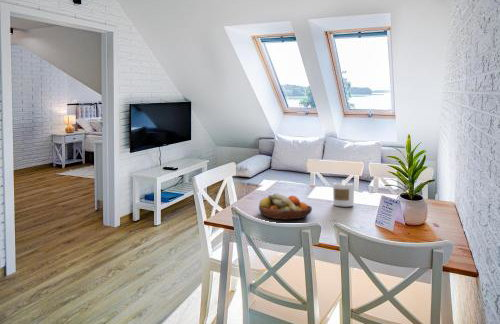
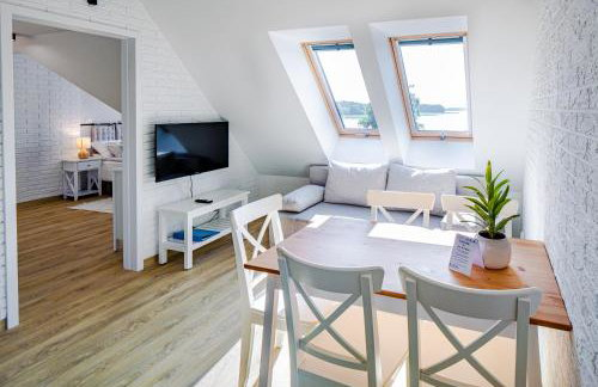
- fruit bowl (285, 204)
- candle (343, 192)
